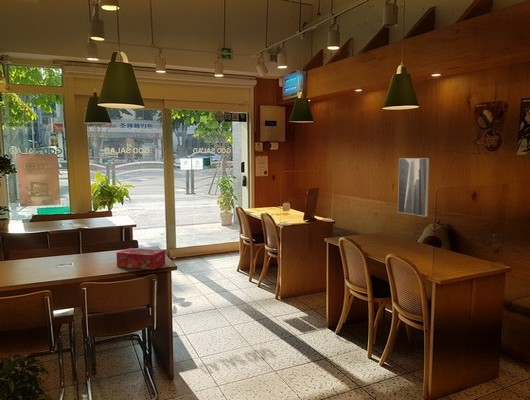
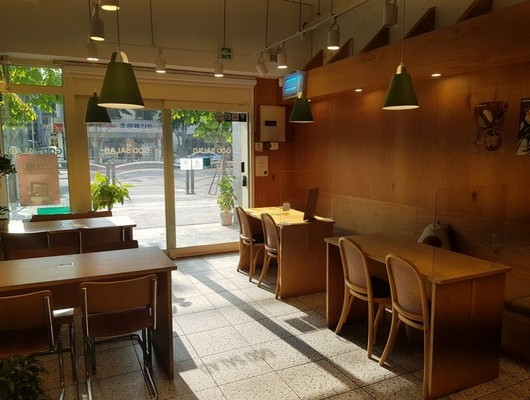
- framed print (412, 186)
- tissue box (141, 258)
